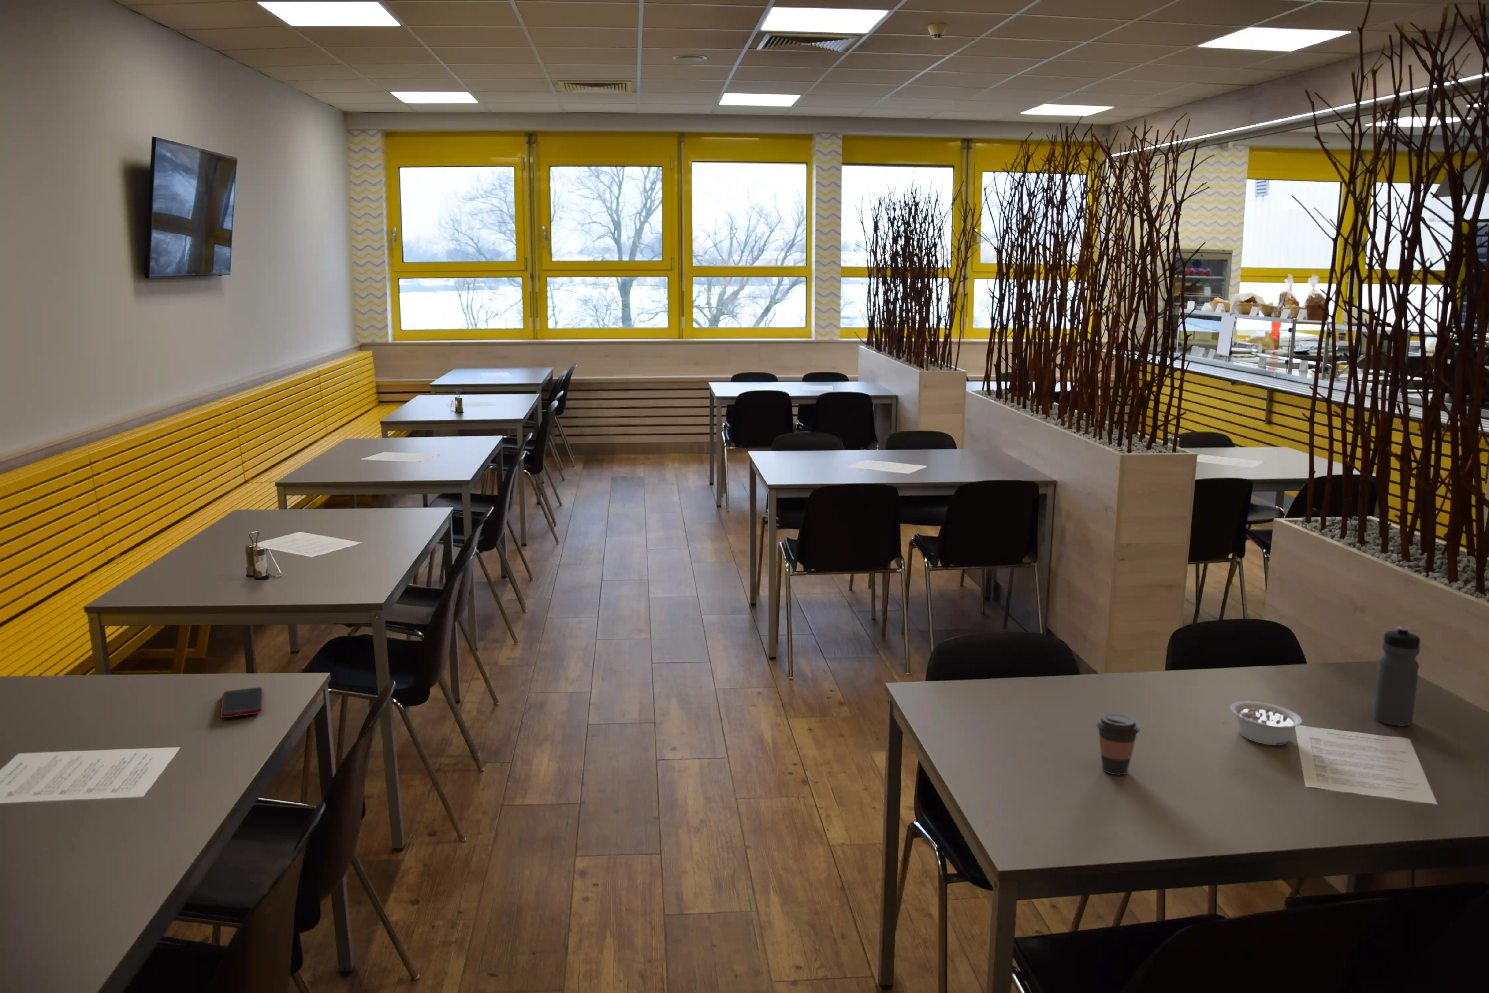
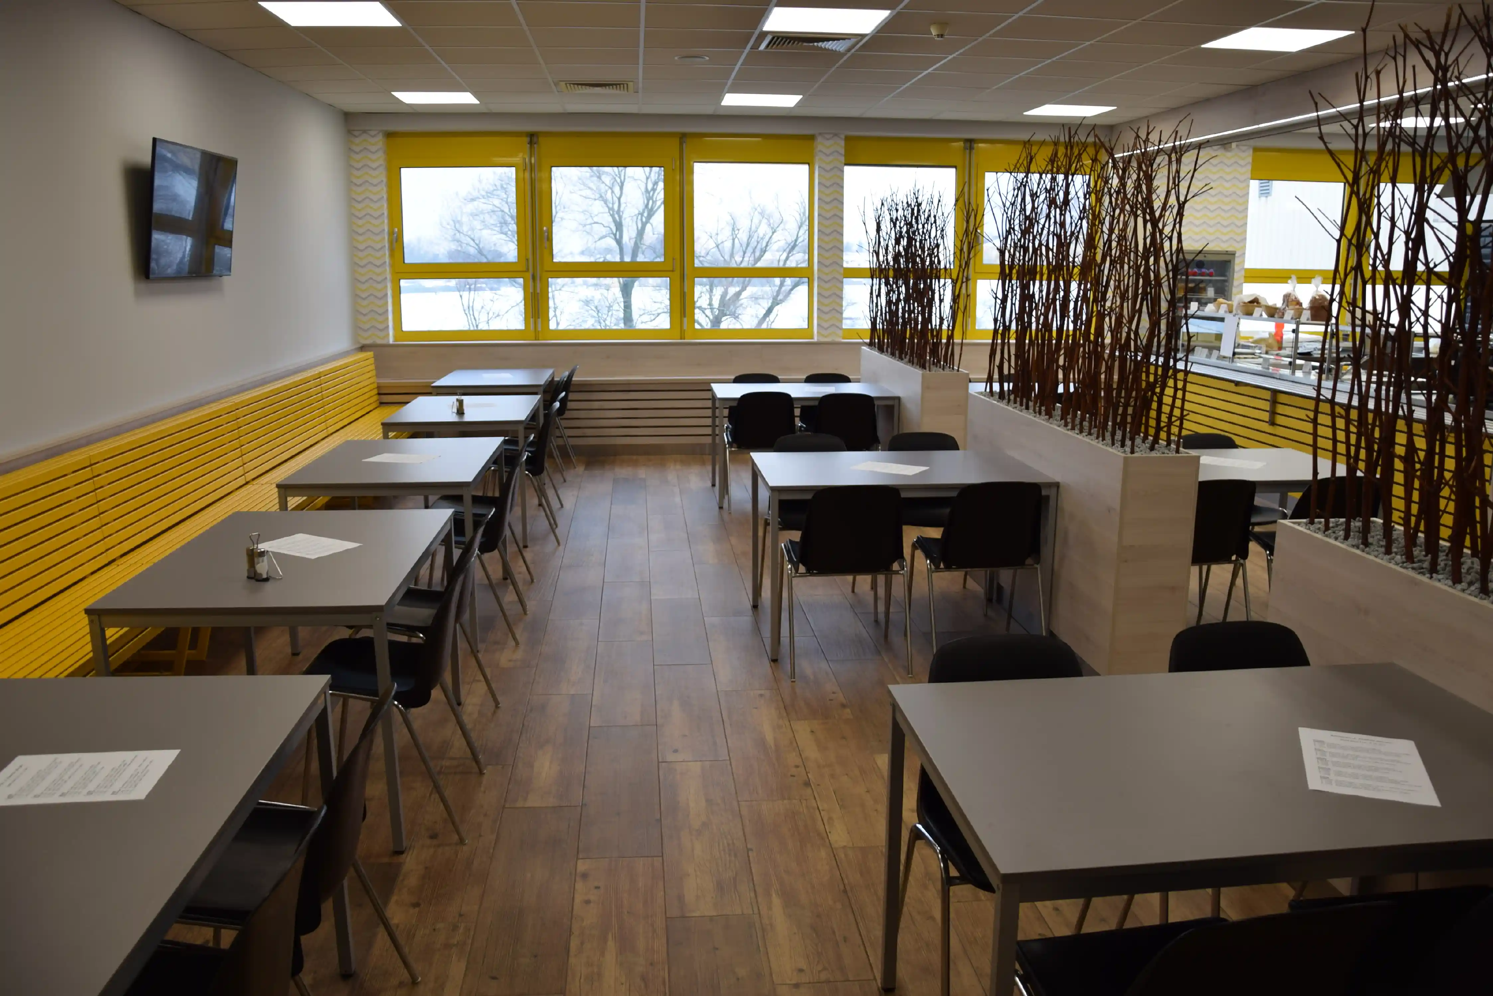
- legume (1266, 724)
- coffee cup (1116, 745)
- cell phone (242, 702)
- water bottle (1398, 674)
